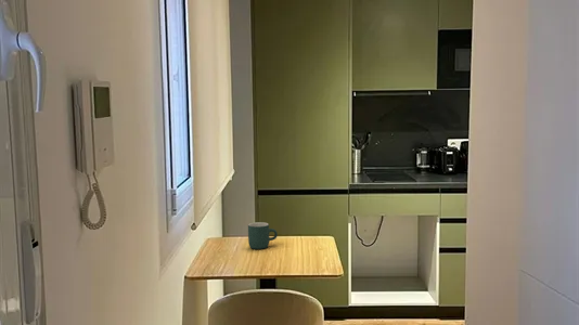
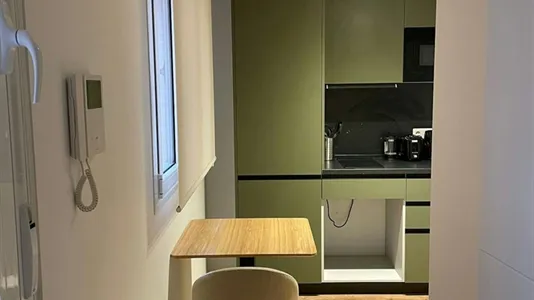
- mug (261, 235)
